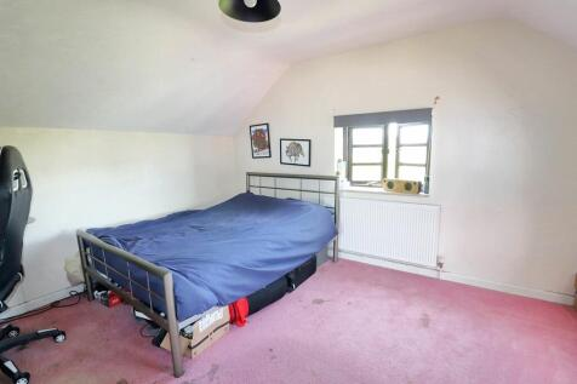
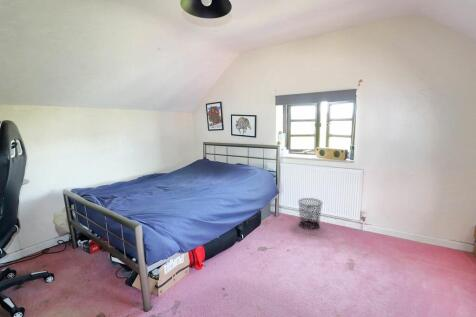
+ waste bin (309, 213)
